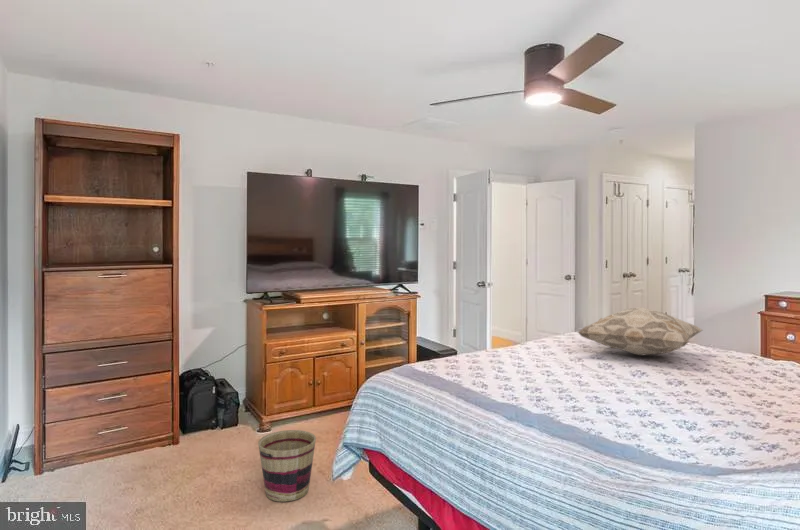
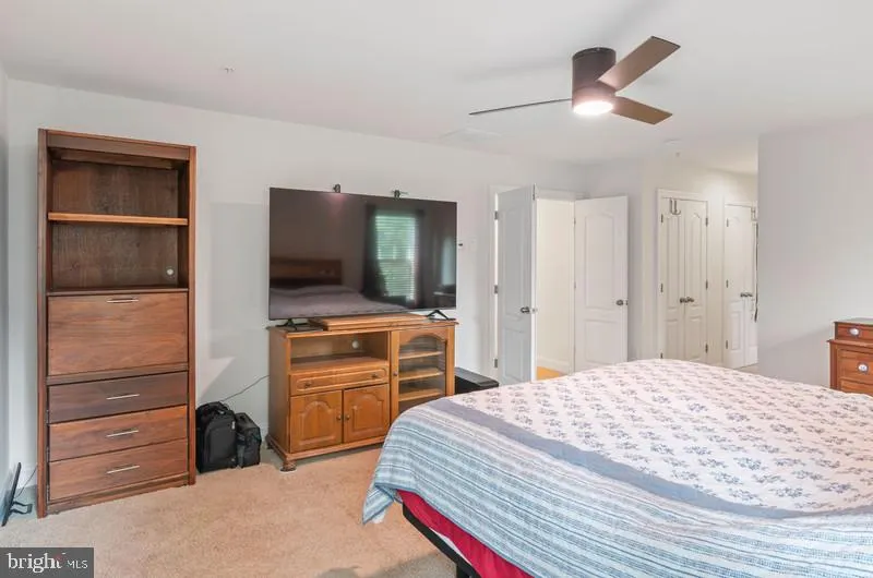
- decorative pillow (640, 331)
- basket (287, 465)
